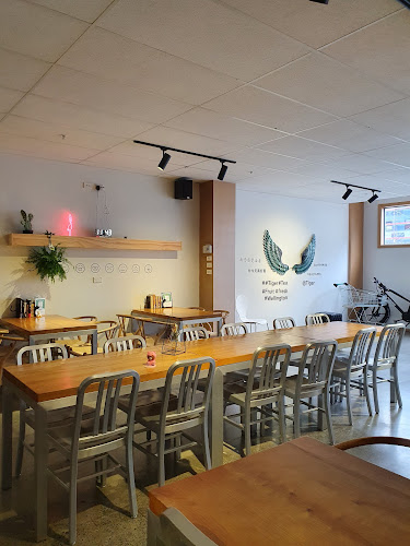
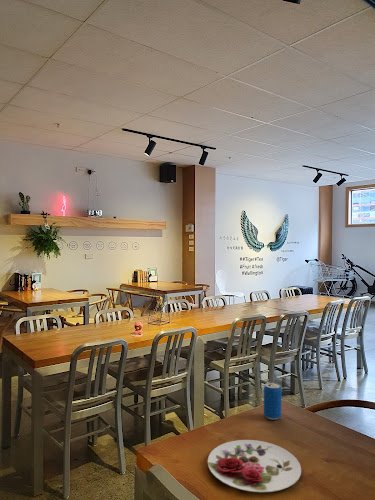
+ beverage can (272, 400)
+ plate (253, 462)
